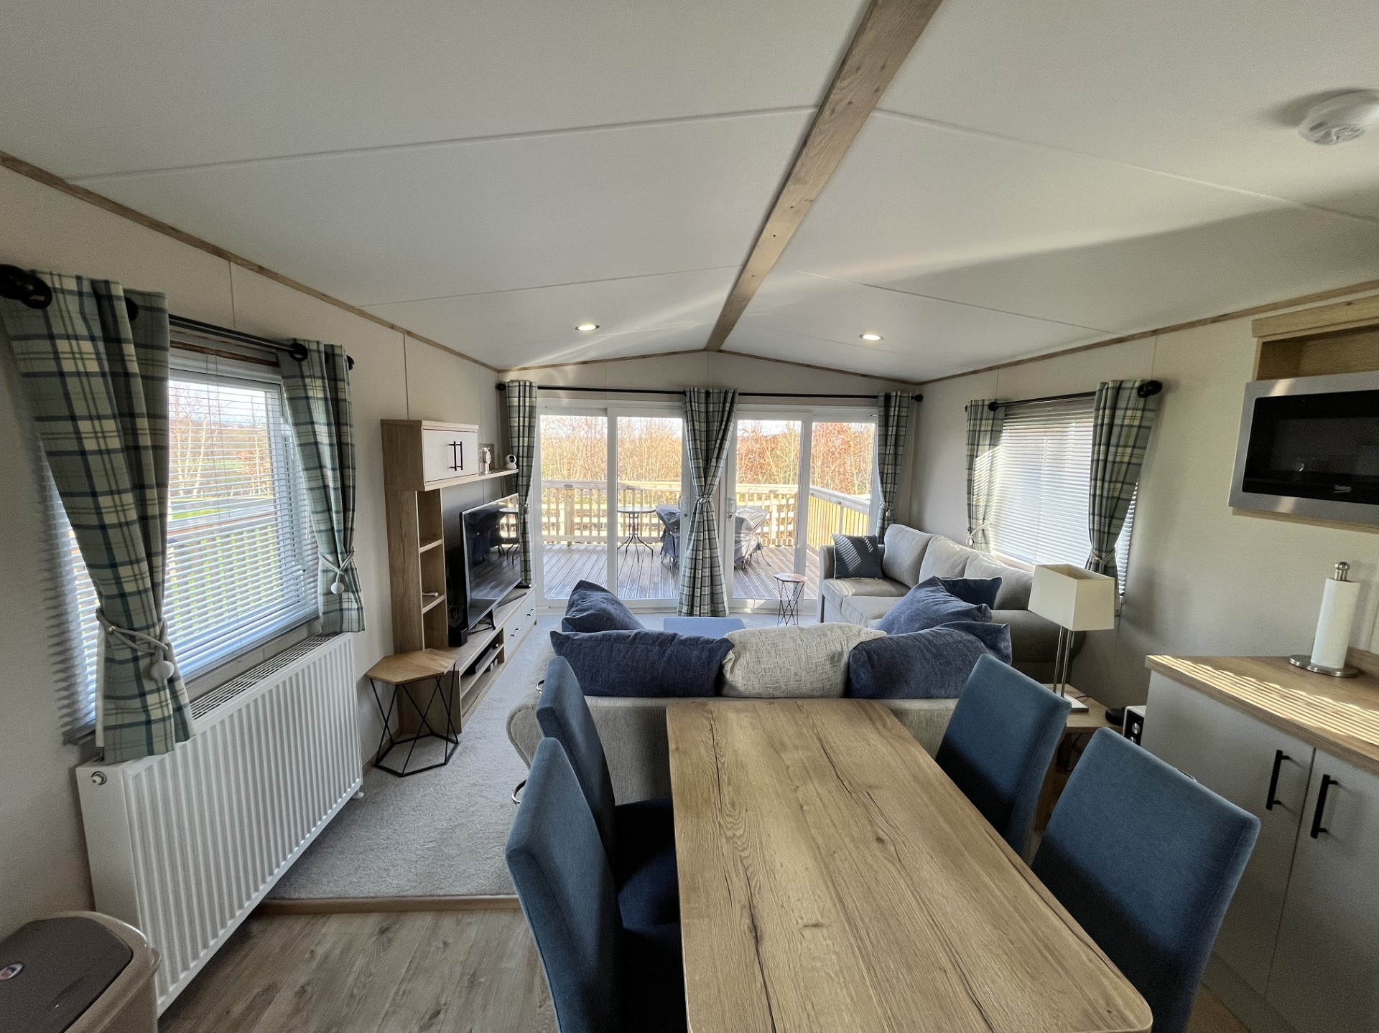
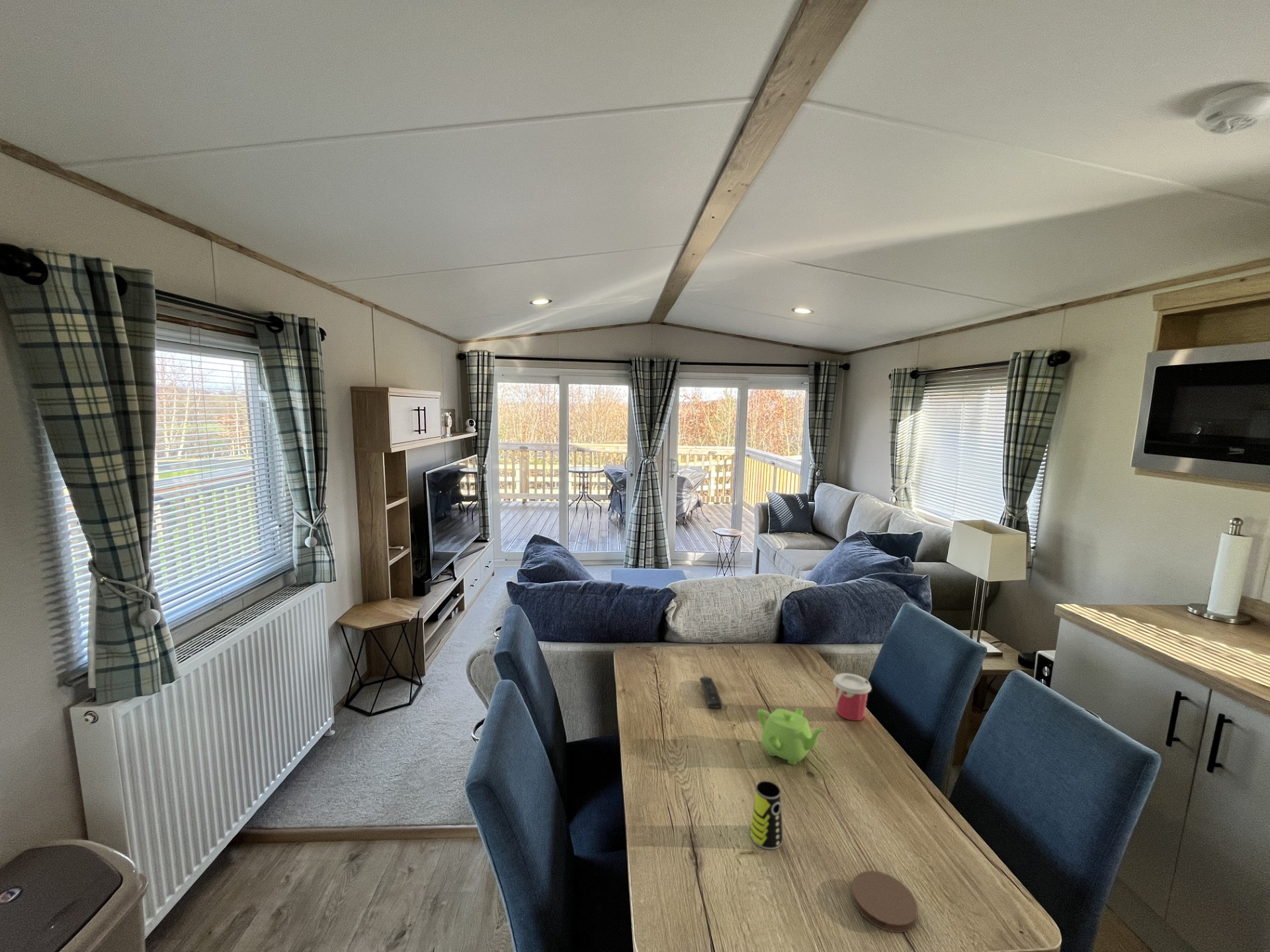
+ teapot (789, 733)
+ coaster (884, 900)
+ remote control (709, 690)
+ cup (767, 813)
+ cup (851, 697)
